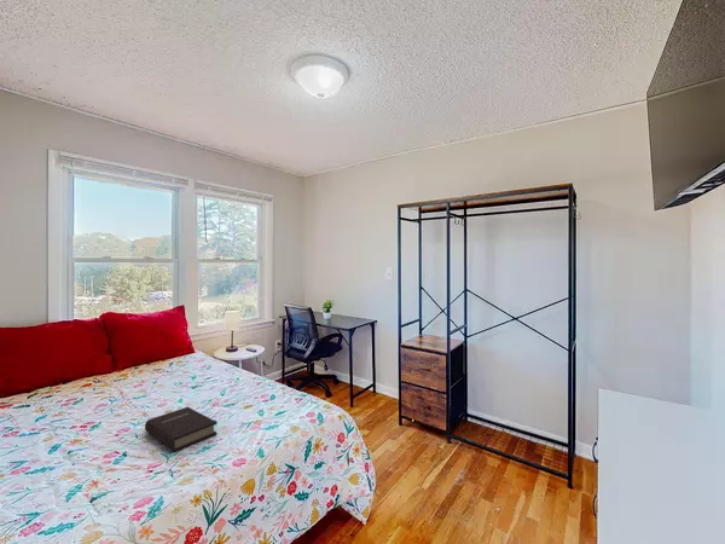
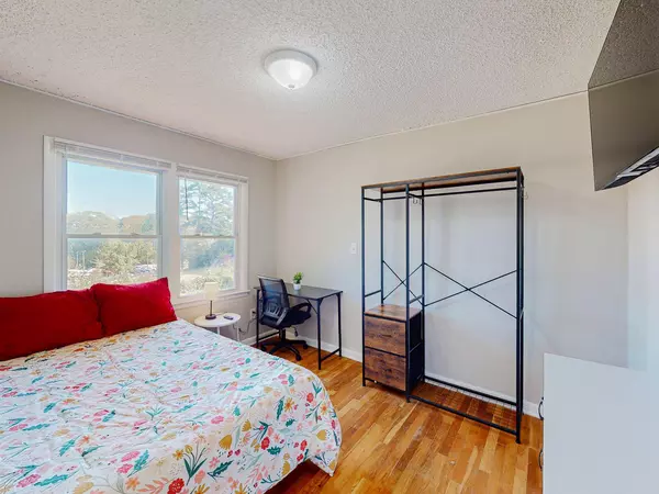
- book (180, 427)
